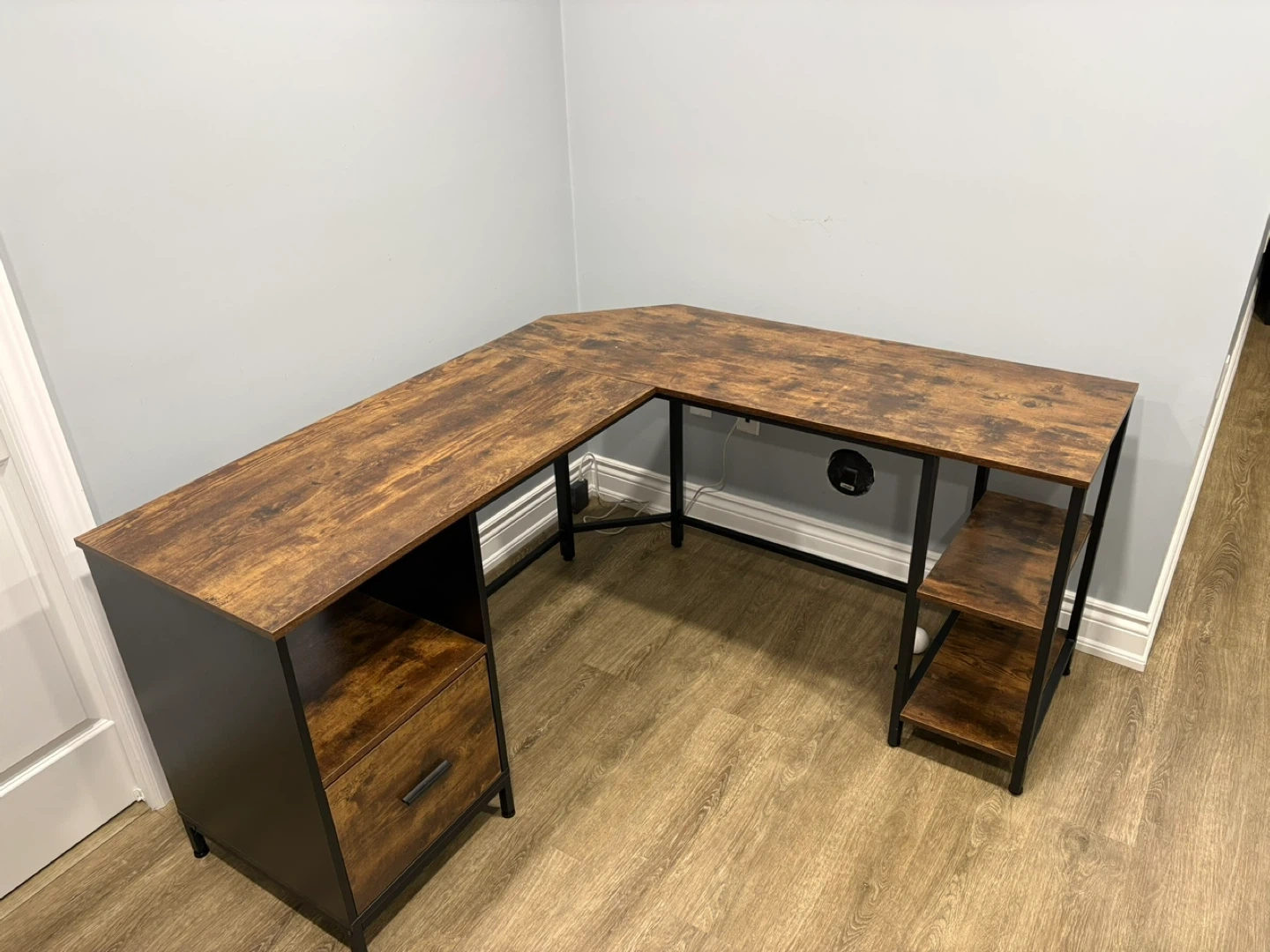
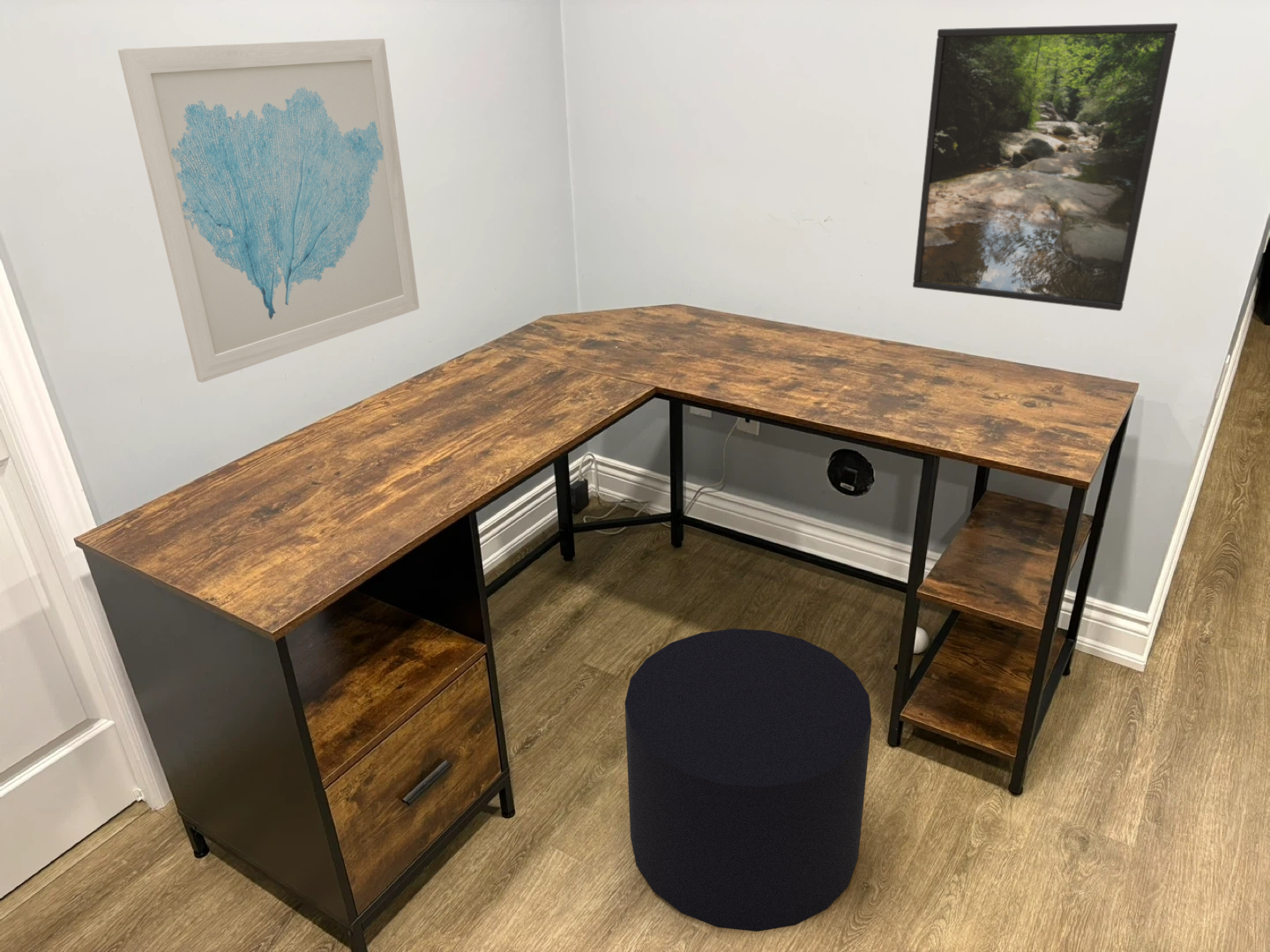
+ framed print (1030, 169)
+ stool (744, 769)
+ wall art (295, 202)
